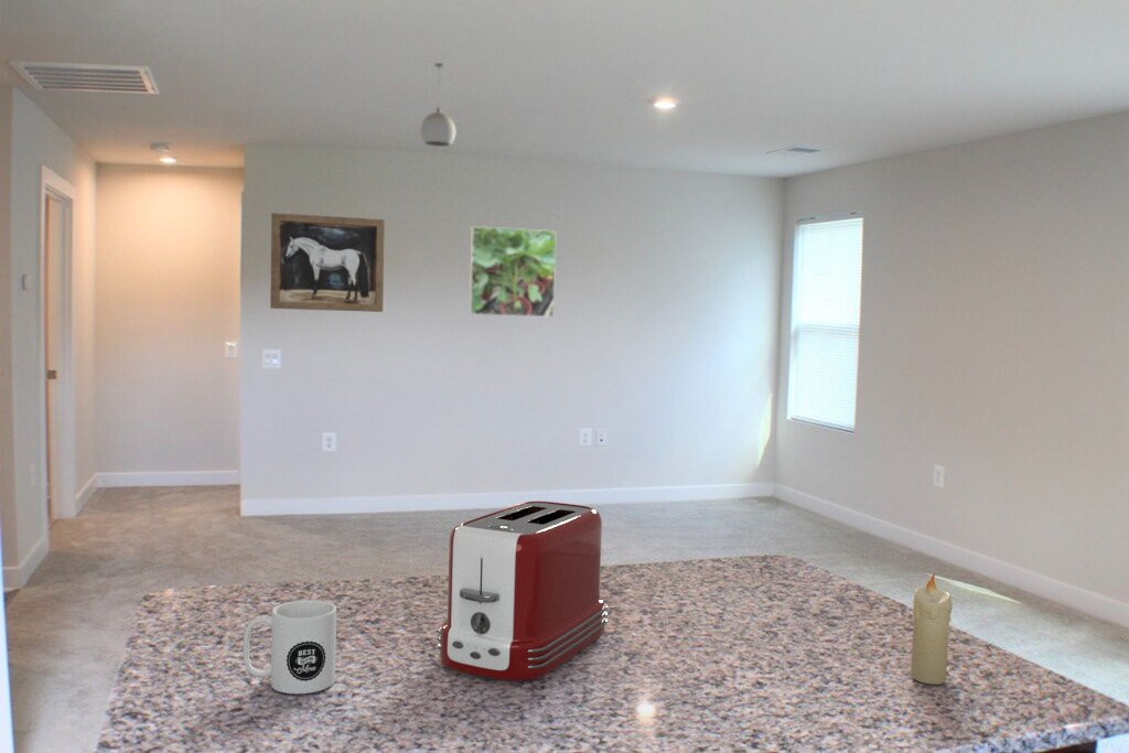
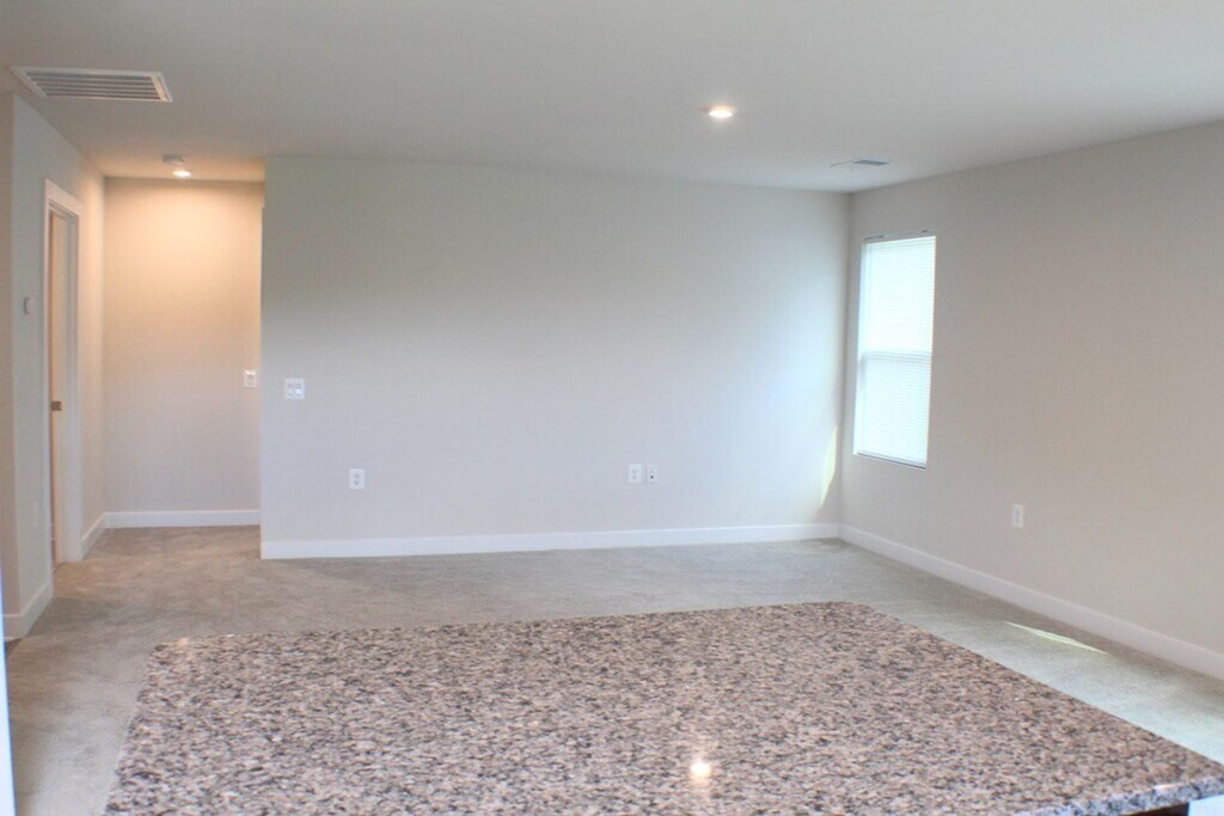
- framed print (513, 272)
- candle (932, 626)
- wall art (327, 262)
- pendant light (438, 104)
- toaster (528, 580)
- mug (289, 645)
